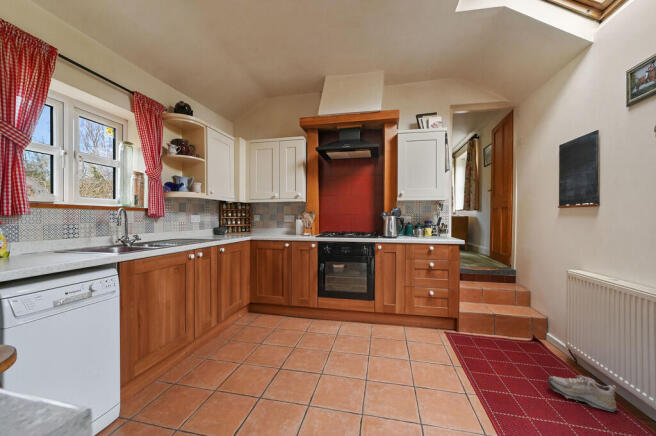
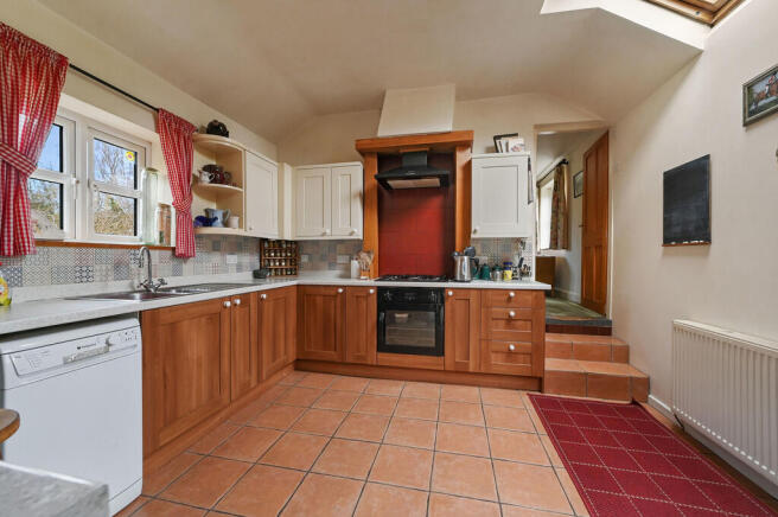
- shoe (580, 385)
